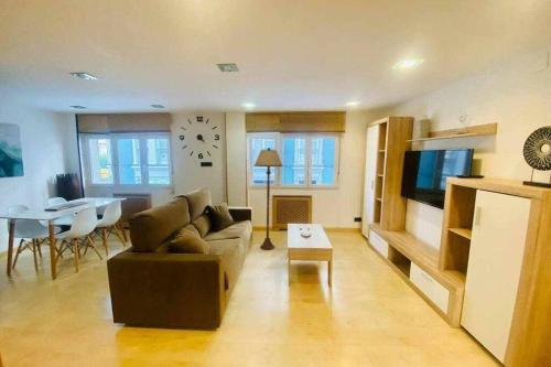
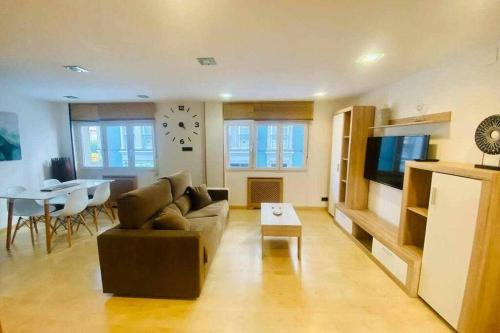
- floor lamp (268, 198)
